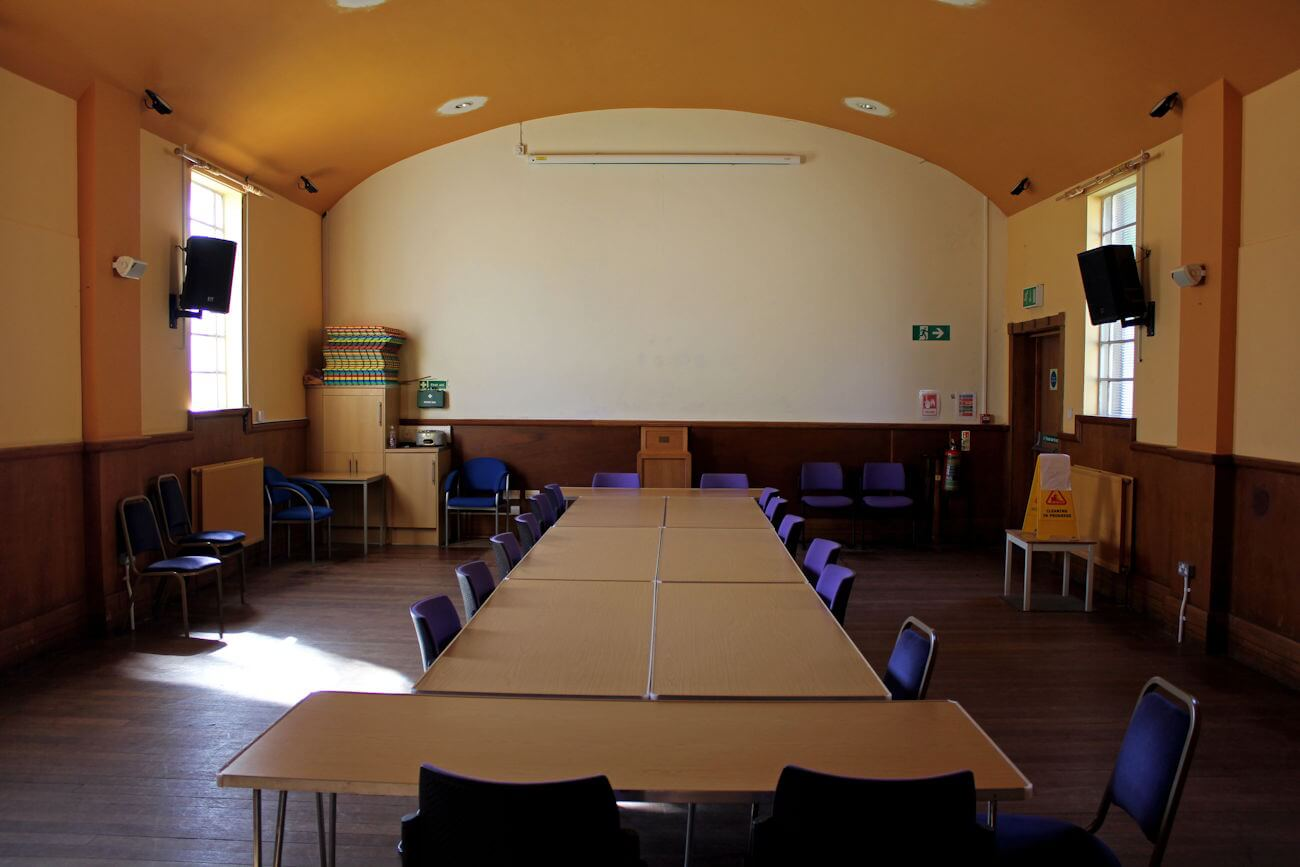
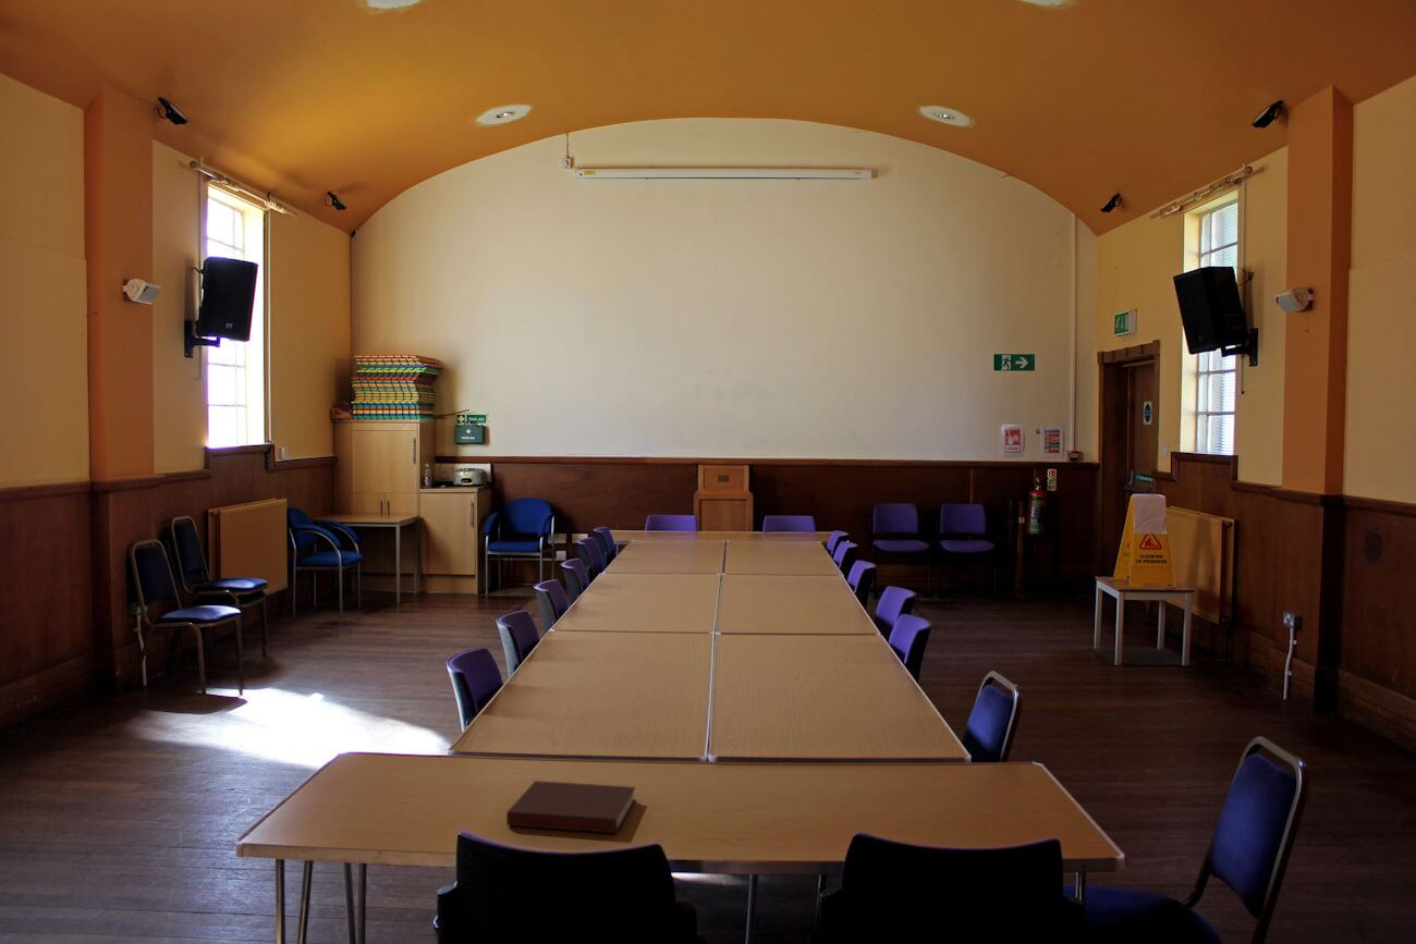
+ notebook (573, 806)
